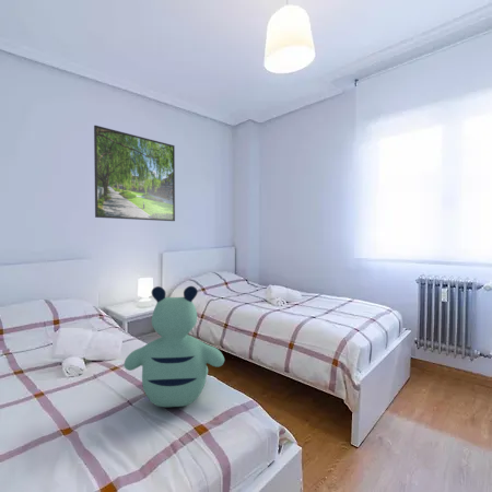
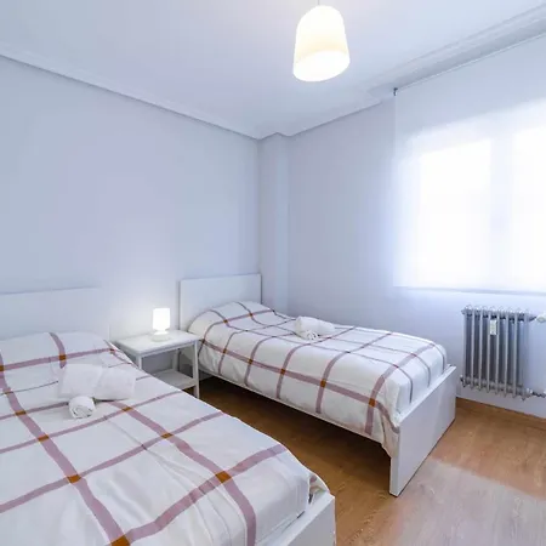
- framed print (138, 177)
- bear (177, 339)
